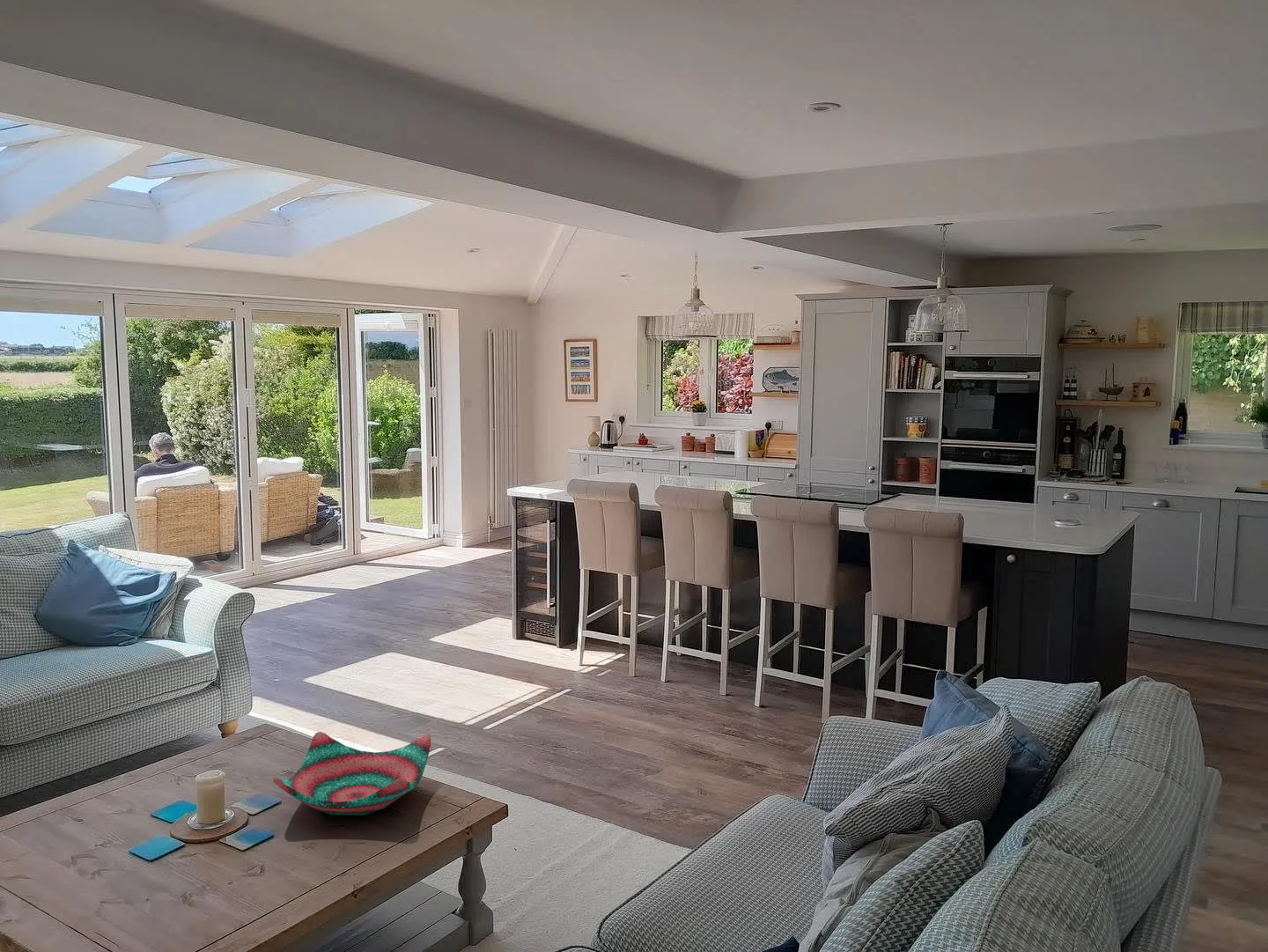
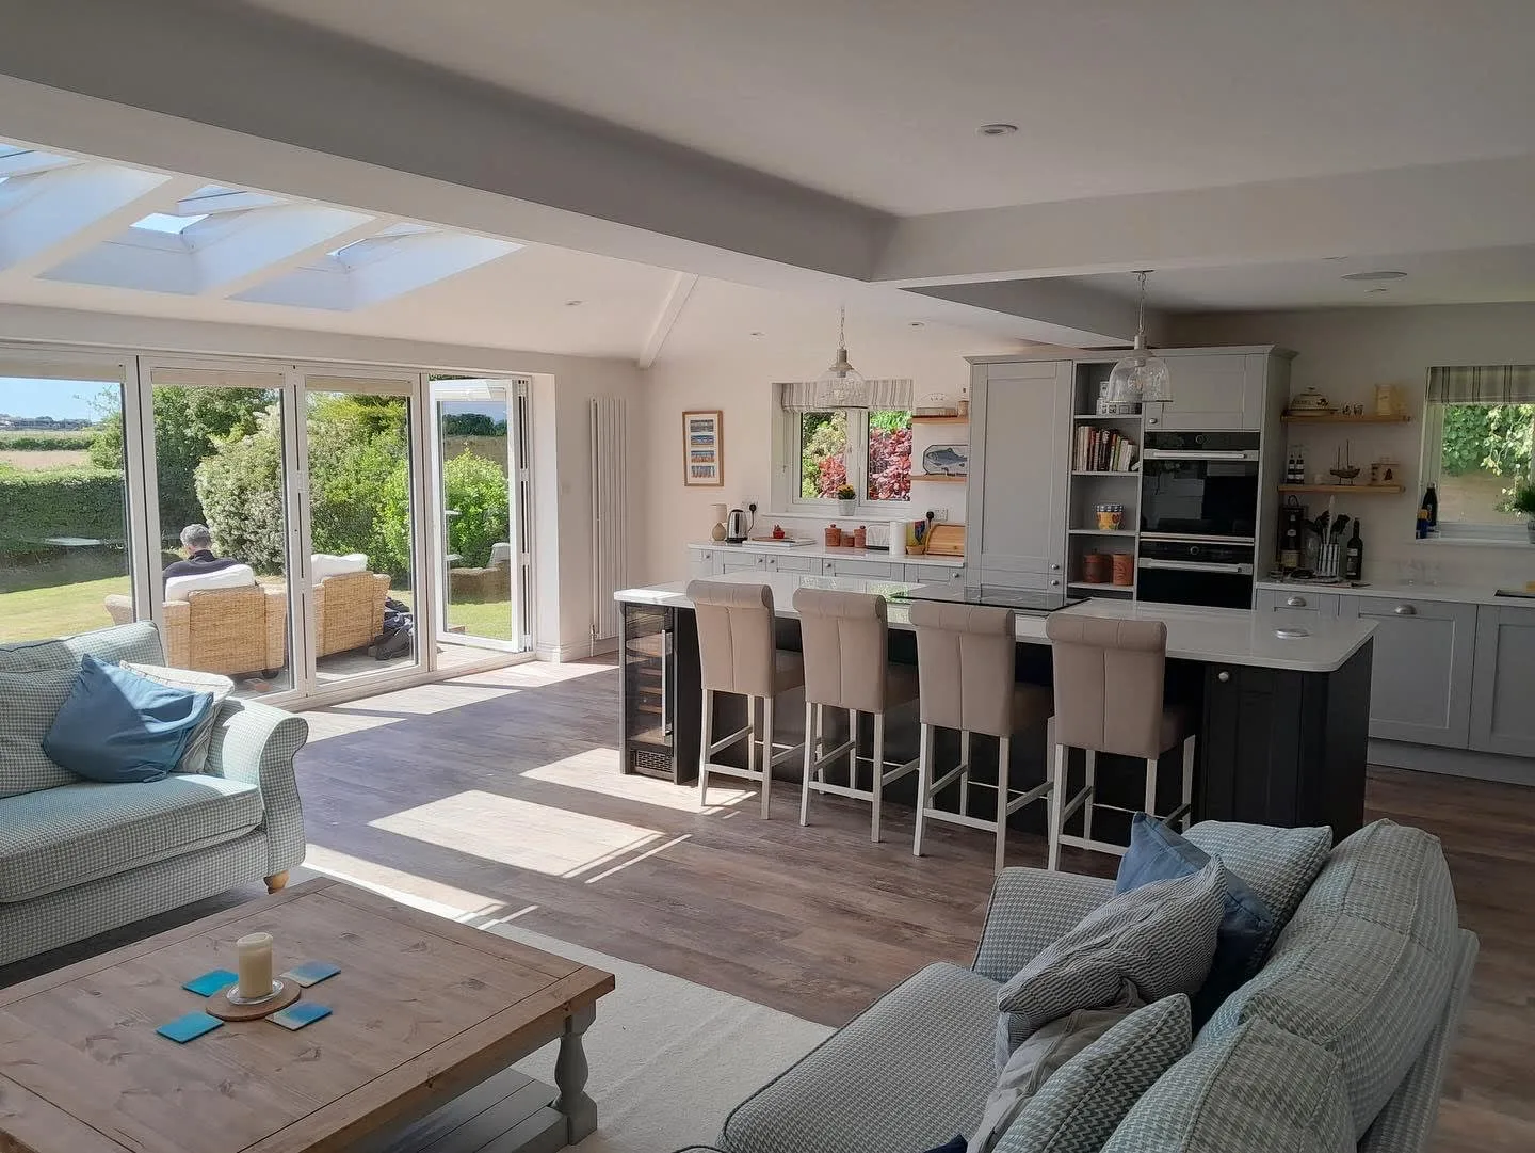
- decorative bowl (357, 778)
